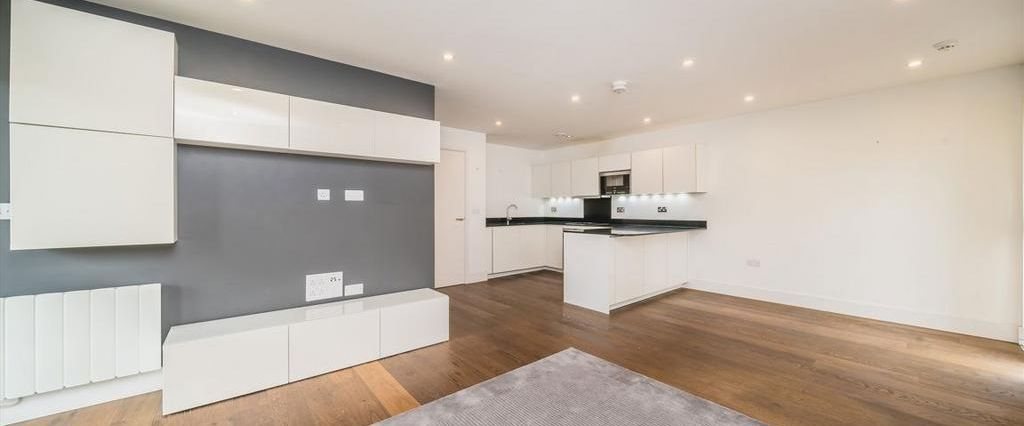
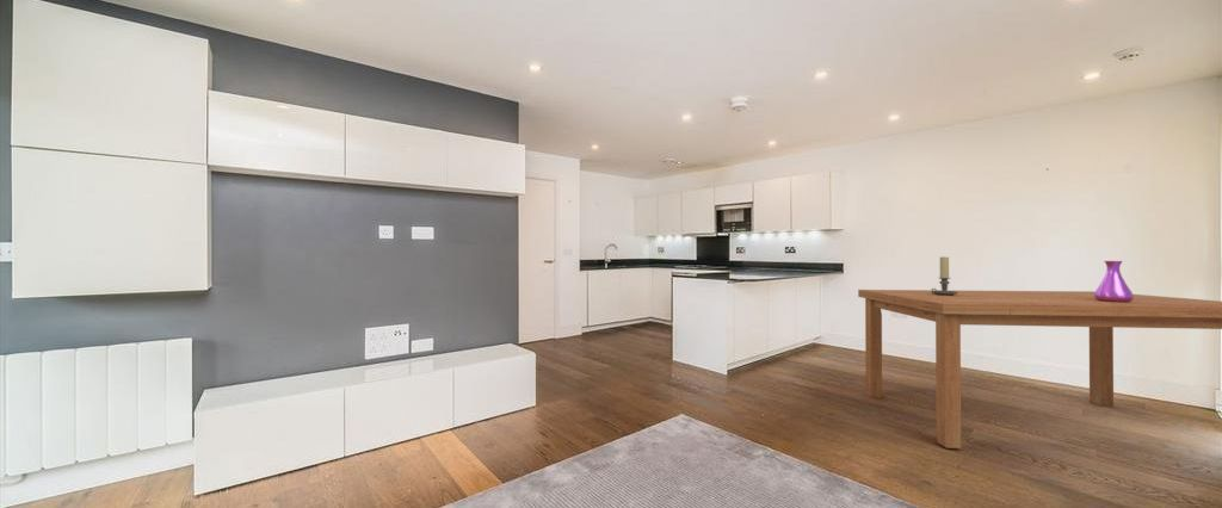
+ dining table (1033, 324)
+ vase (1112, 280)
+ candle holder (942, 274)
